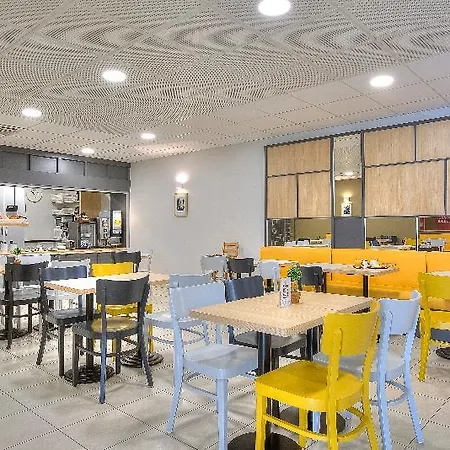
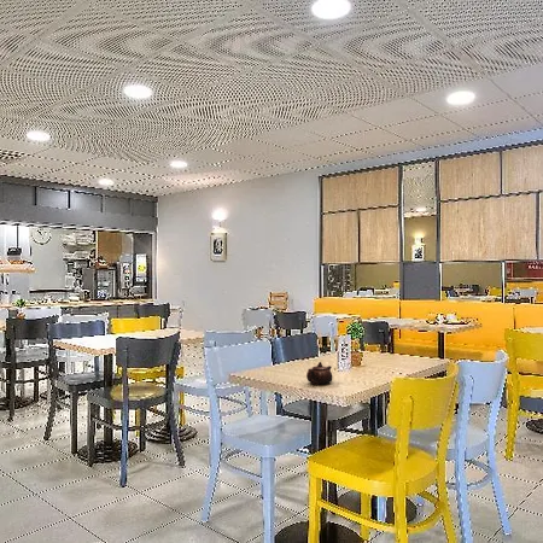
+ teapot (319, 372)
